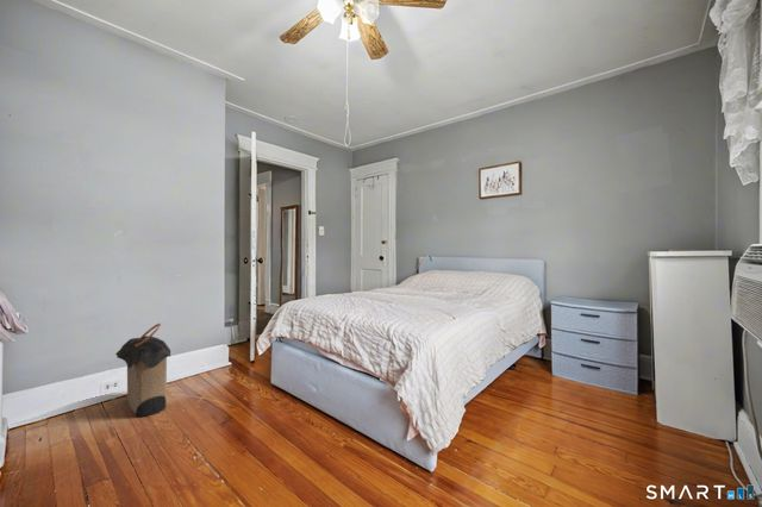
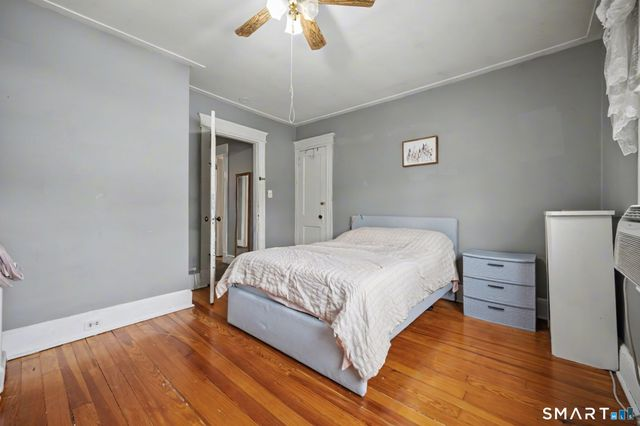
- laundry hamper (144, 363)
